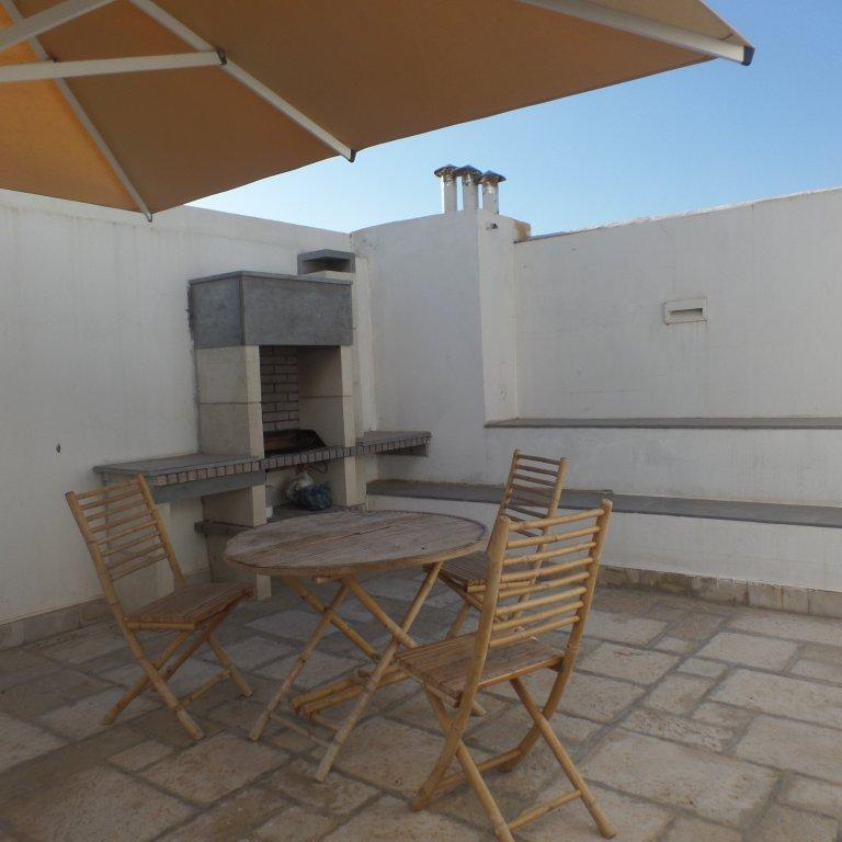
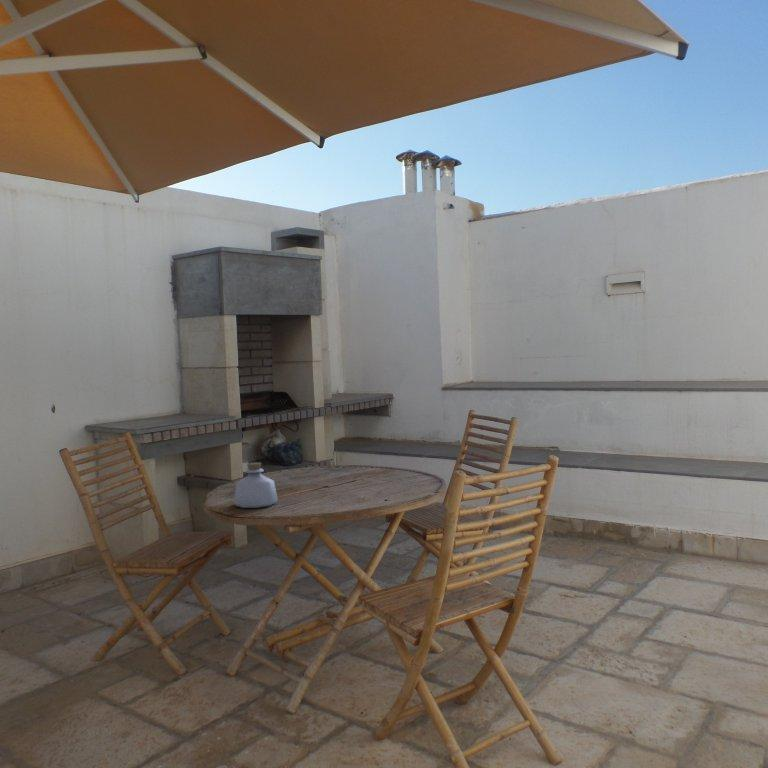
+ bottle (254, 483)
